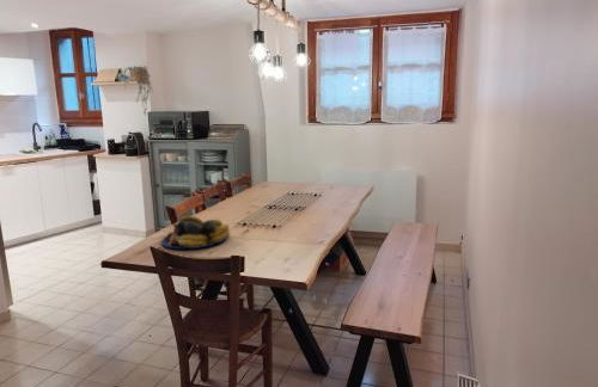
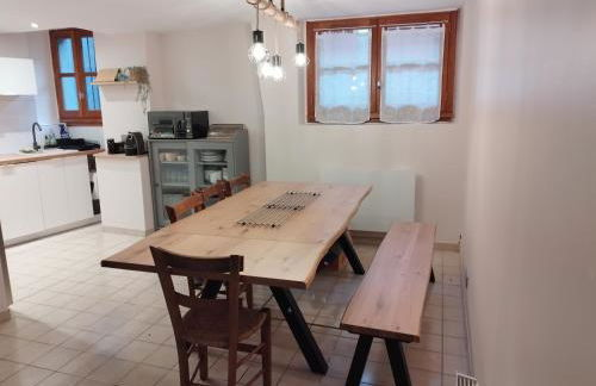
- fruit bowl (194, 227)
